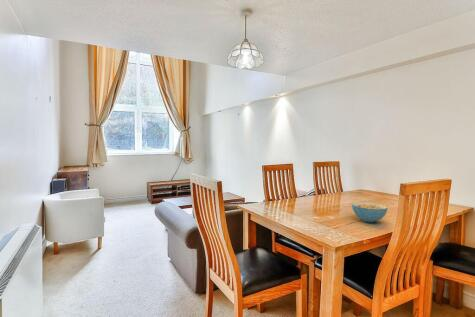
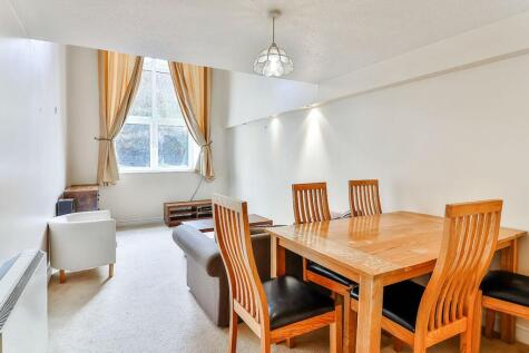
- cereal bowl (368, 213)
